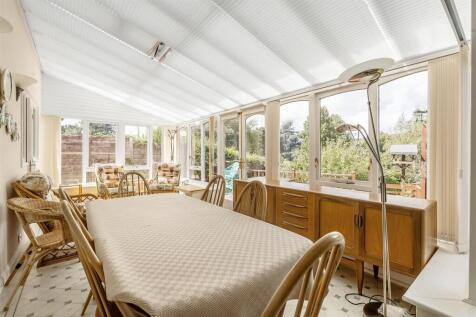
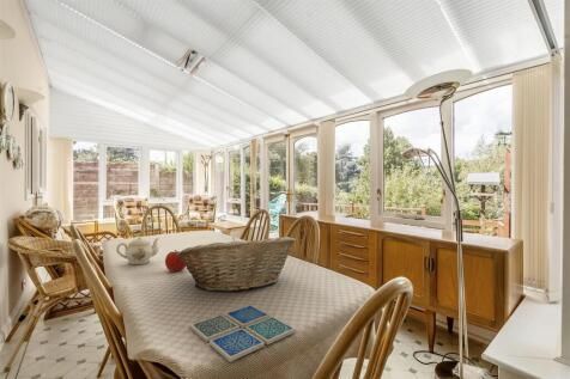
+ drink coaster (242, 328)
+ apple (176, 259)
+ fruit basket (238, 257)
+ teapot (138, 249)
